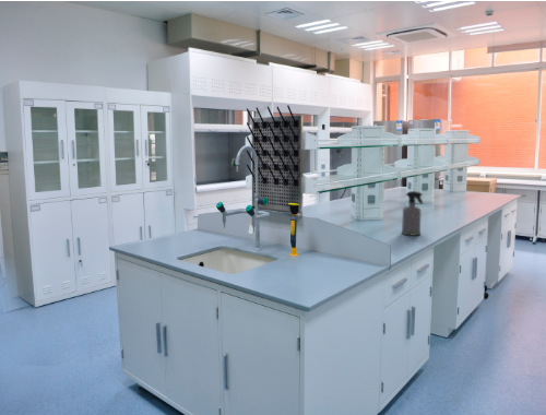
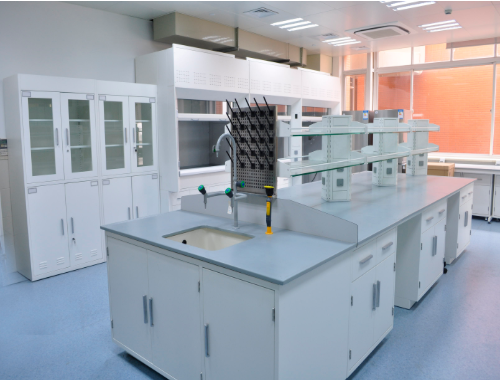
- spray bottle (413, 212)
